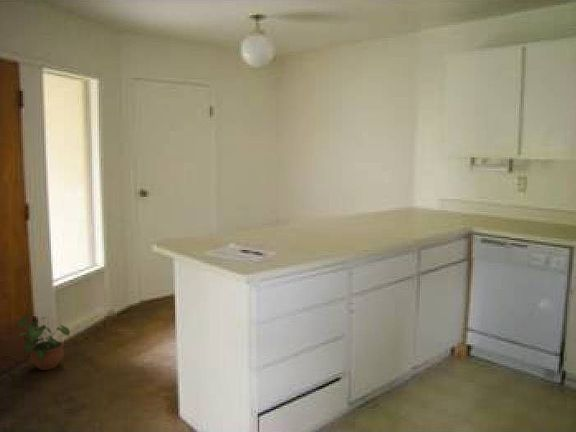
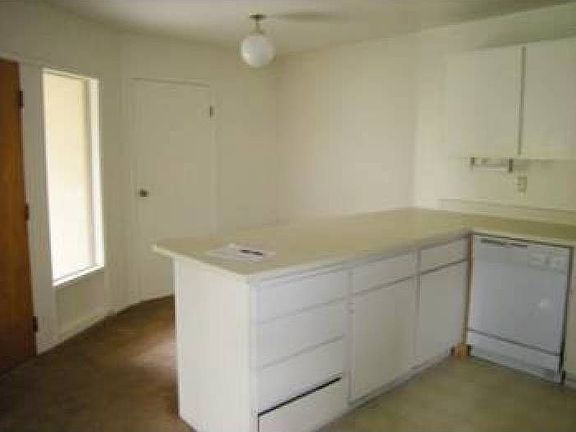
- potted plant (39, 340)
